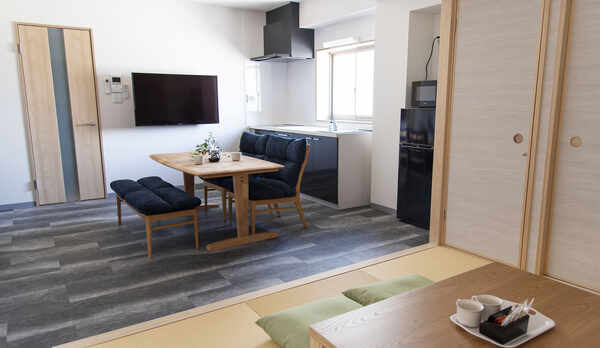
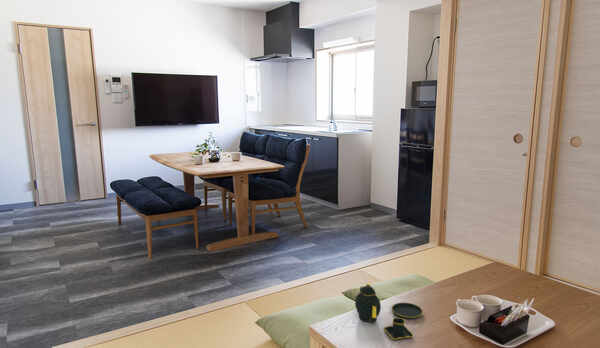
+ teapot (396, 304)
